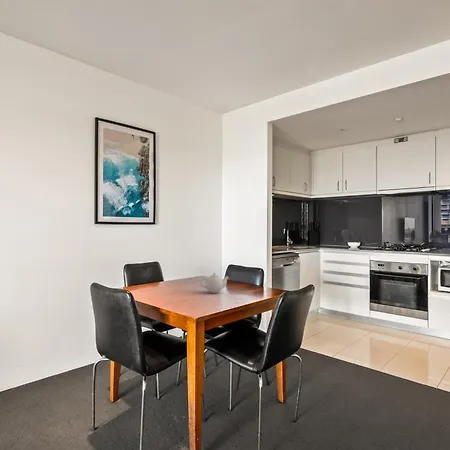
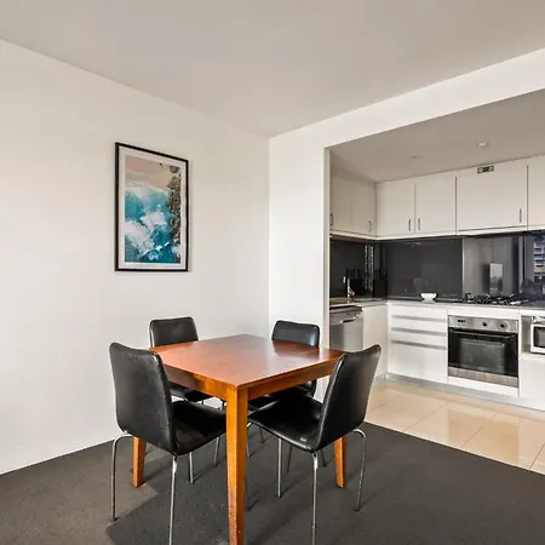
- teapot (214, 282)
